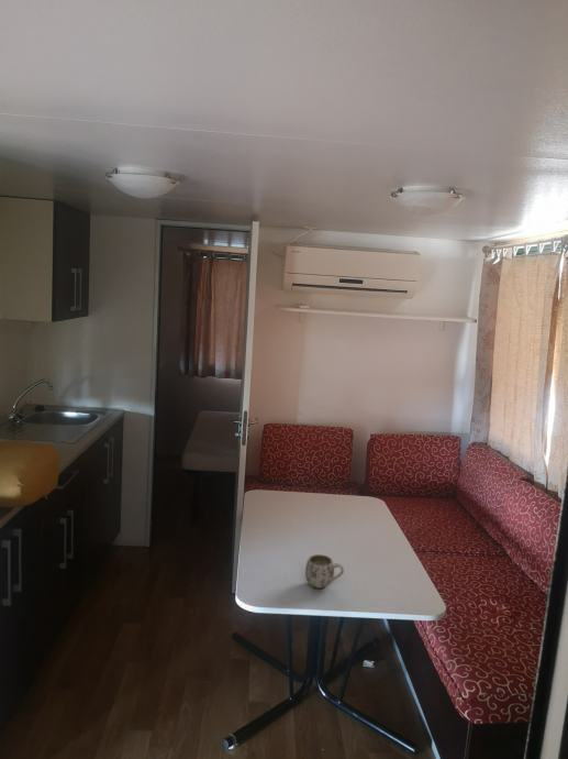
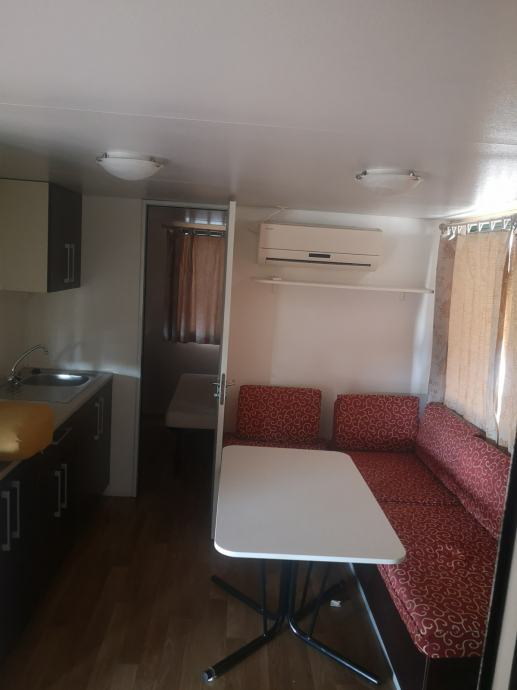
- mug (324, 572)
